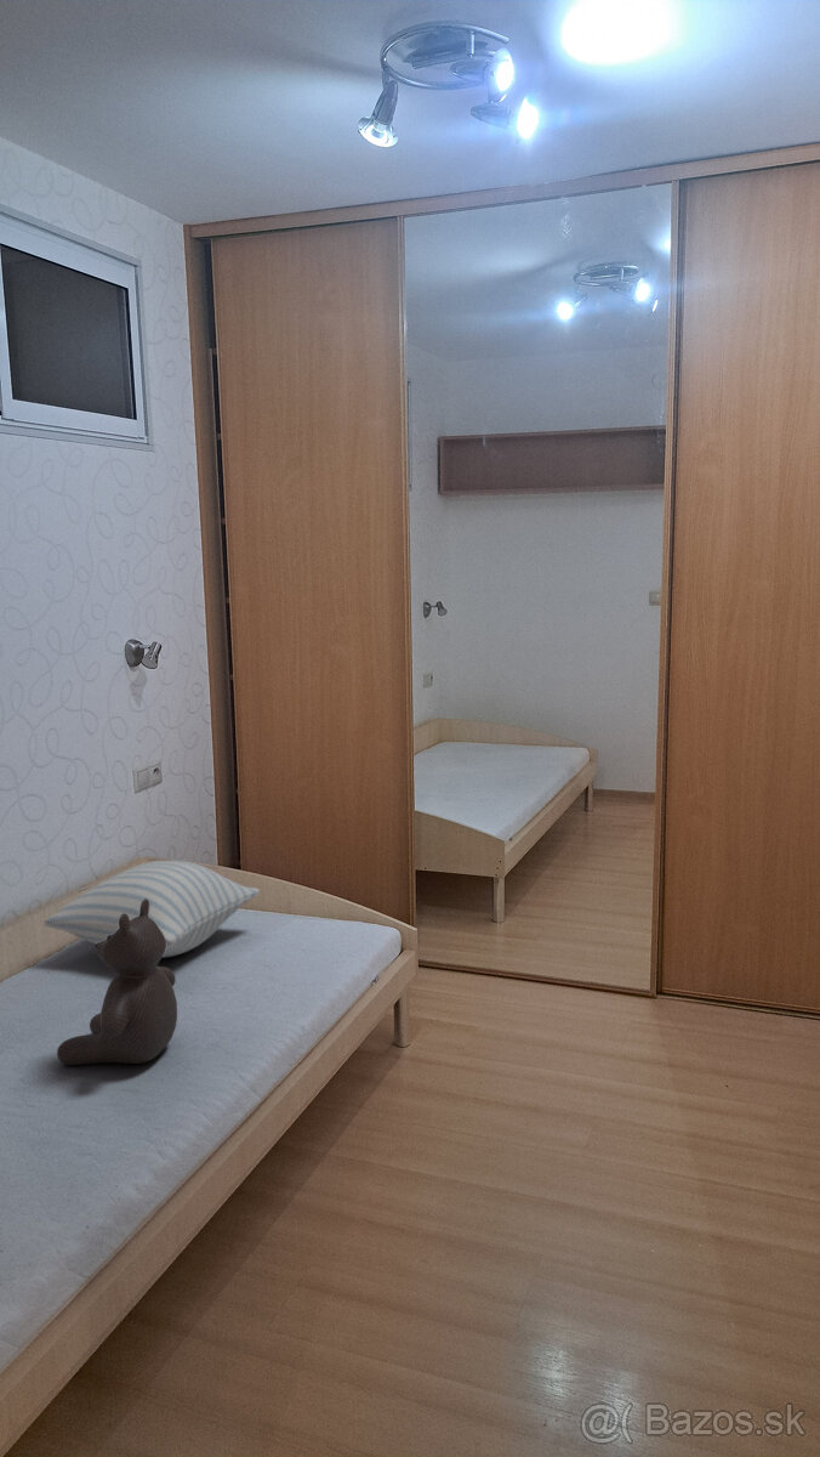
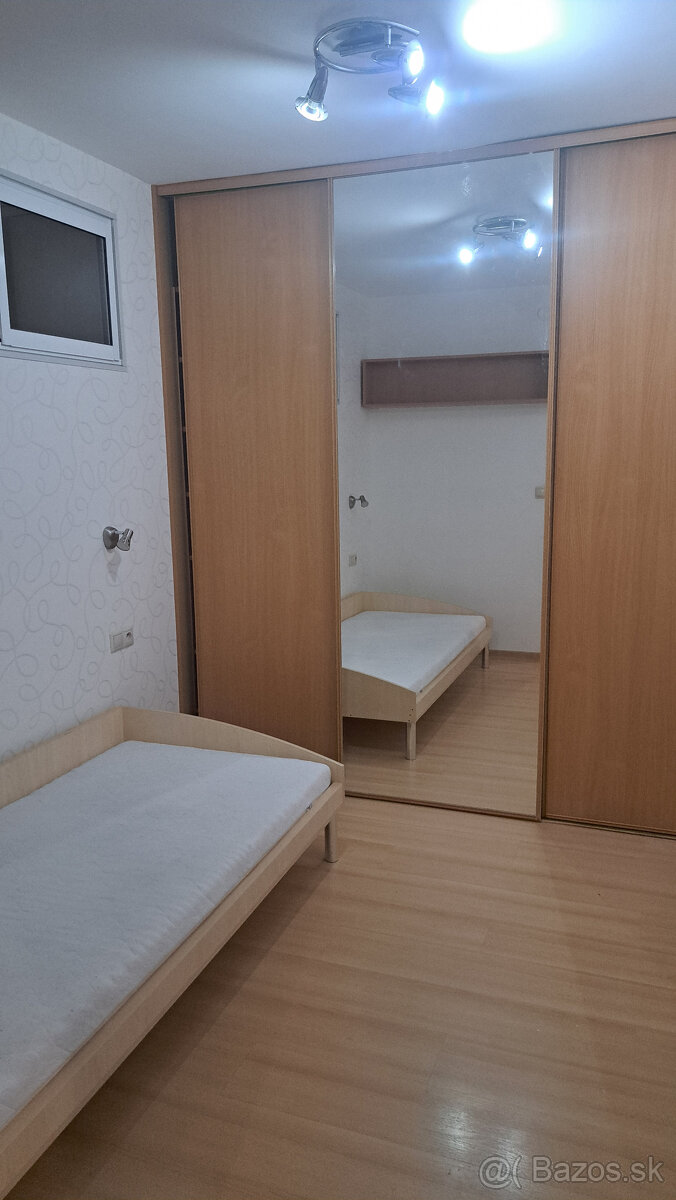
- pillow (155, 907)
- teddy bear (116, 980)
